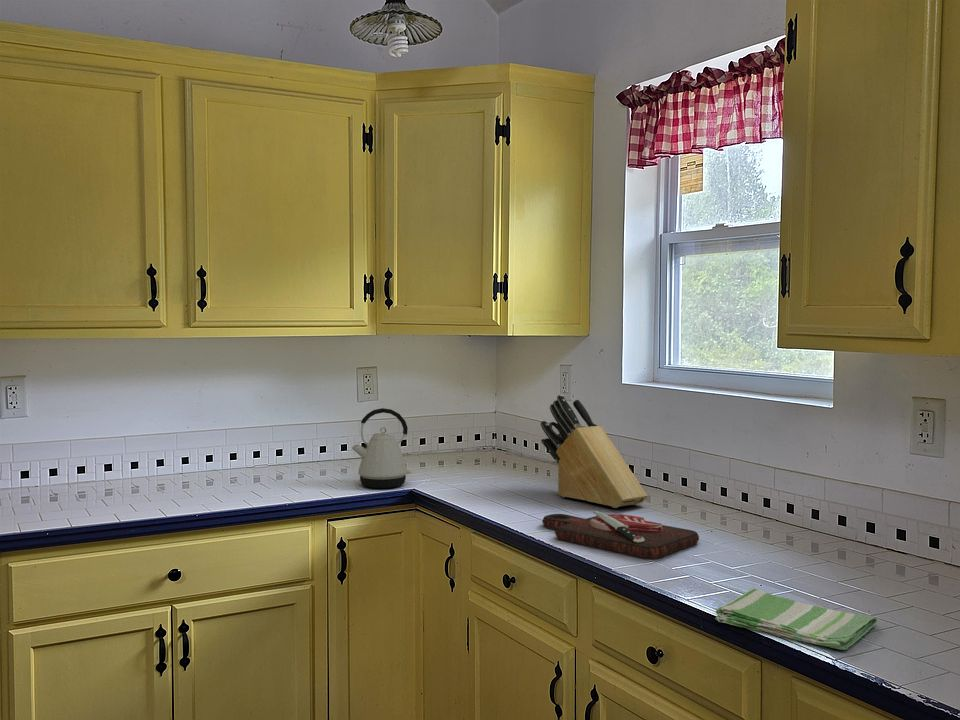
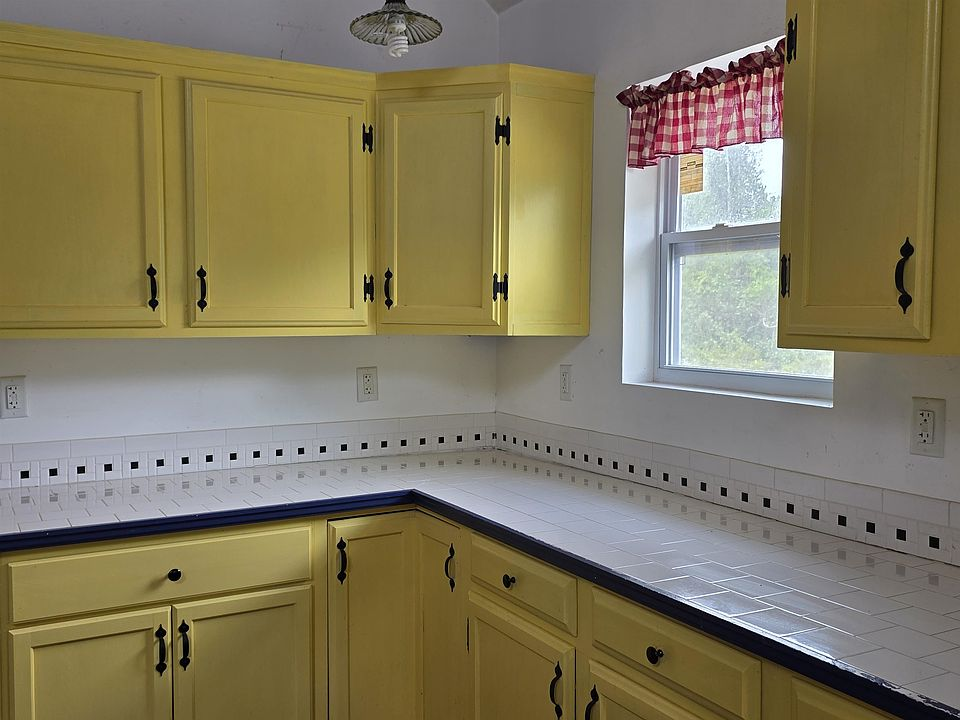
- knife block (590, 447)
- dish towel (794, 616)
- cutting board (609, 525)
- kettle (381, 446)
